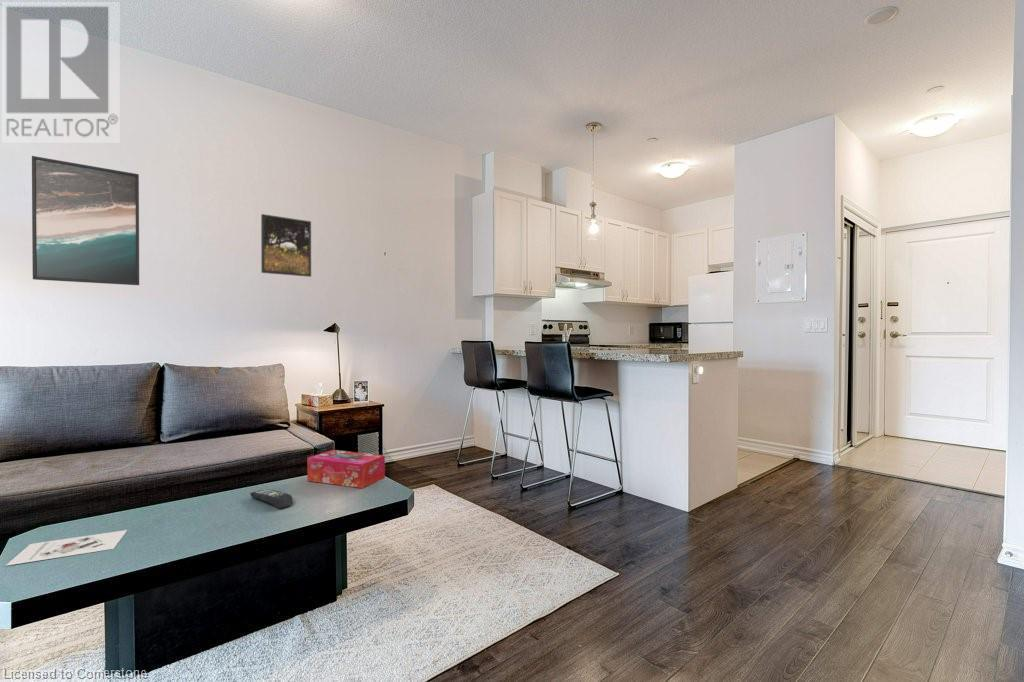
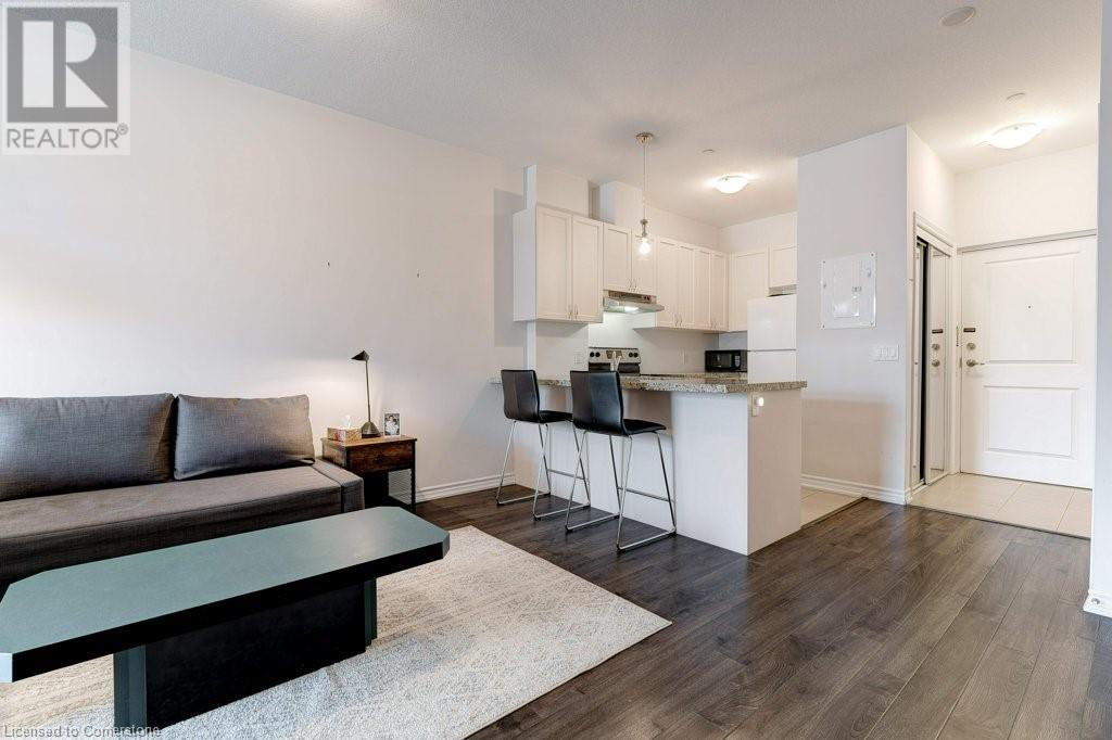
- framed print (88, 224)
- remote control (271, 496)
- tissue box (346, 467)
- architectural model (71, 543)
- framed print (287, 246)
